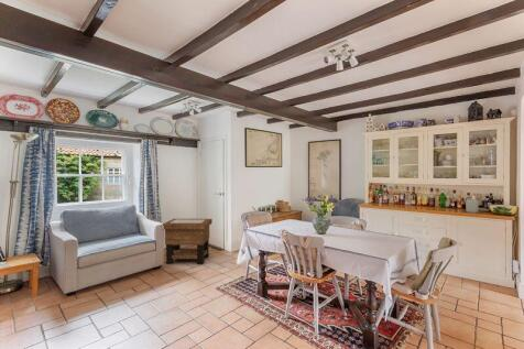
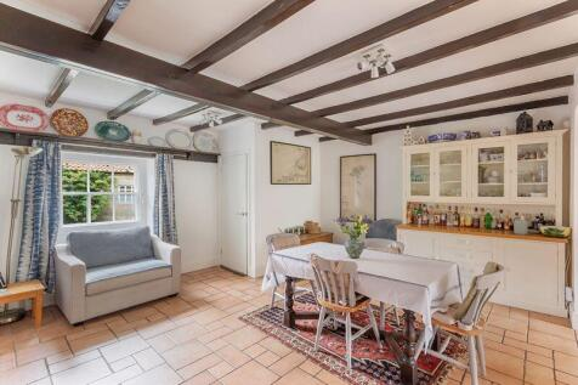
- side table (188, 240)
